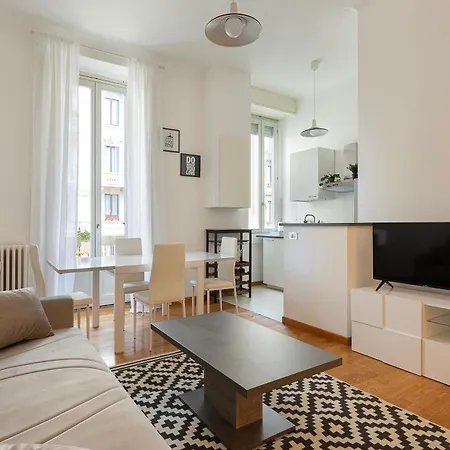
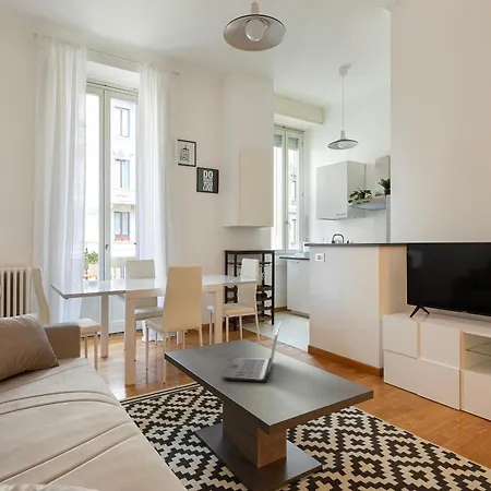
+ laptop computer (253, 358)
